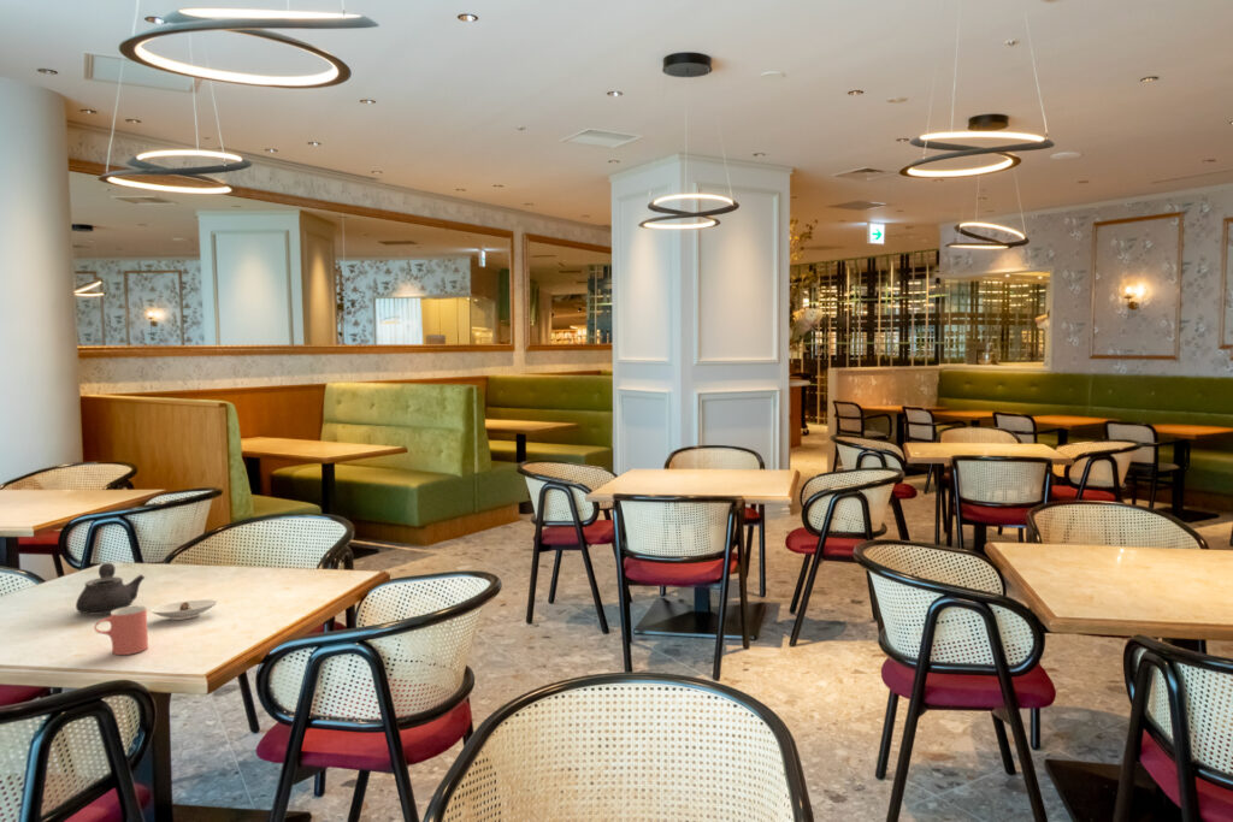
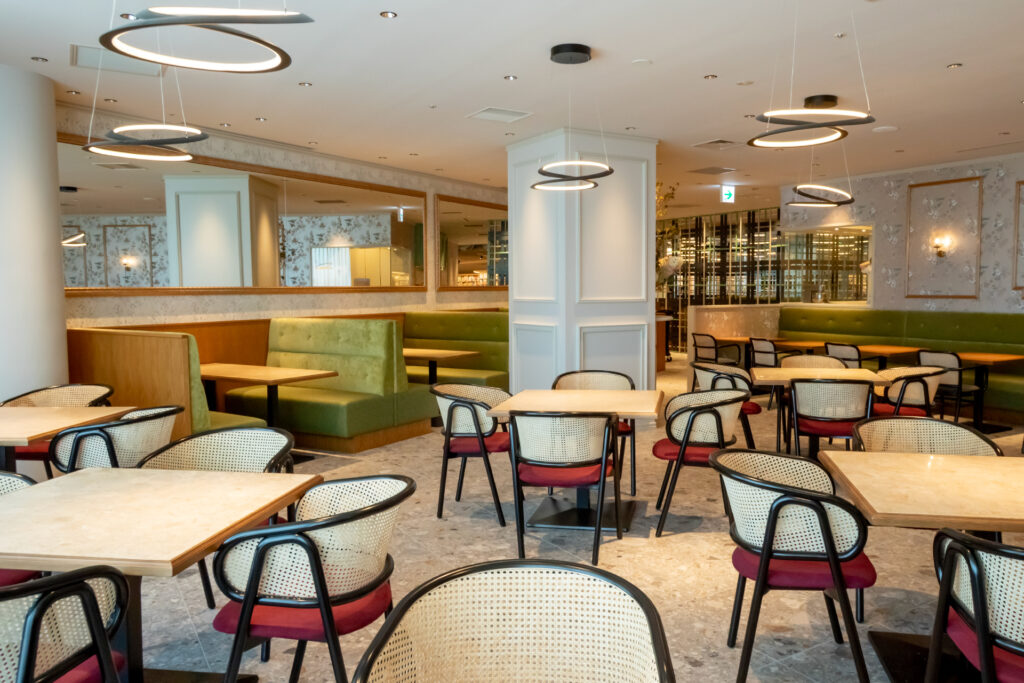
- saucer (184, 609)
- cup (120, 631)
- teapot (108, 587)
